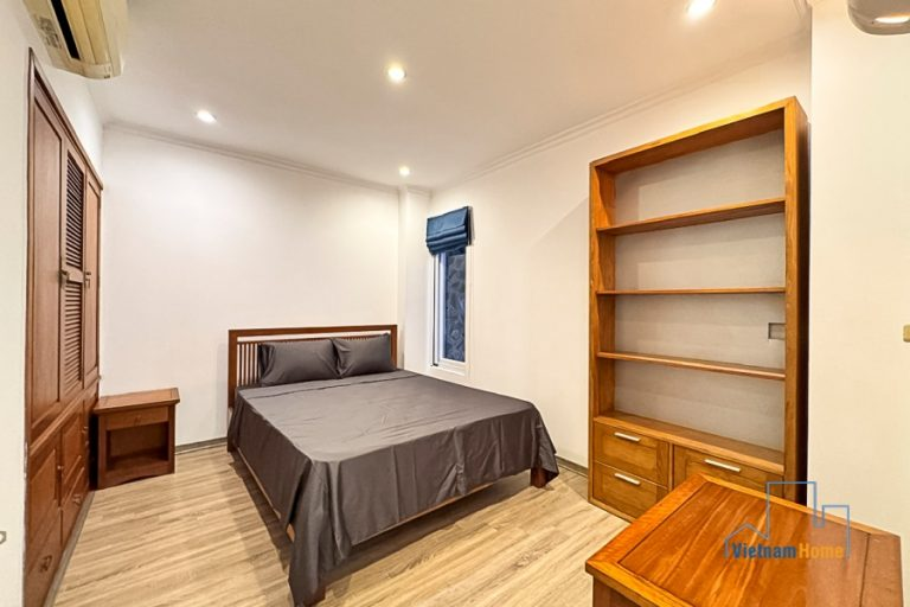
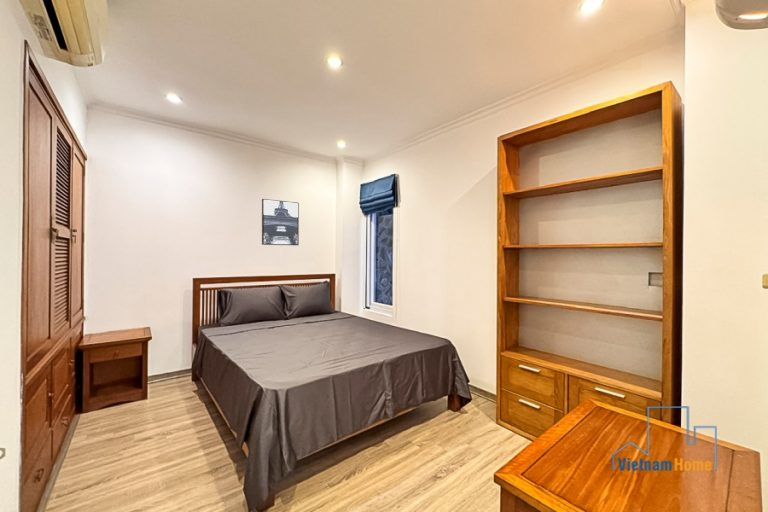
+ wall art (280, 223)
